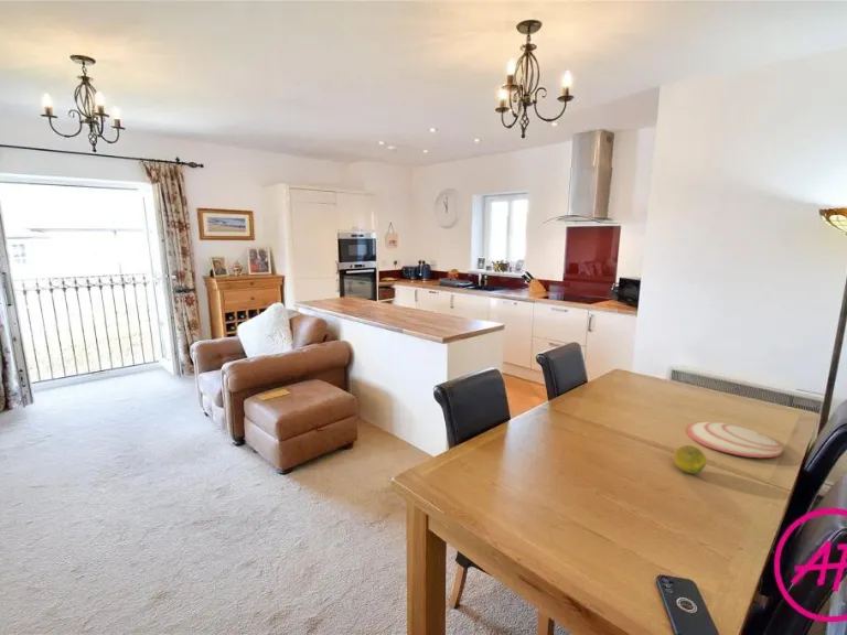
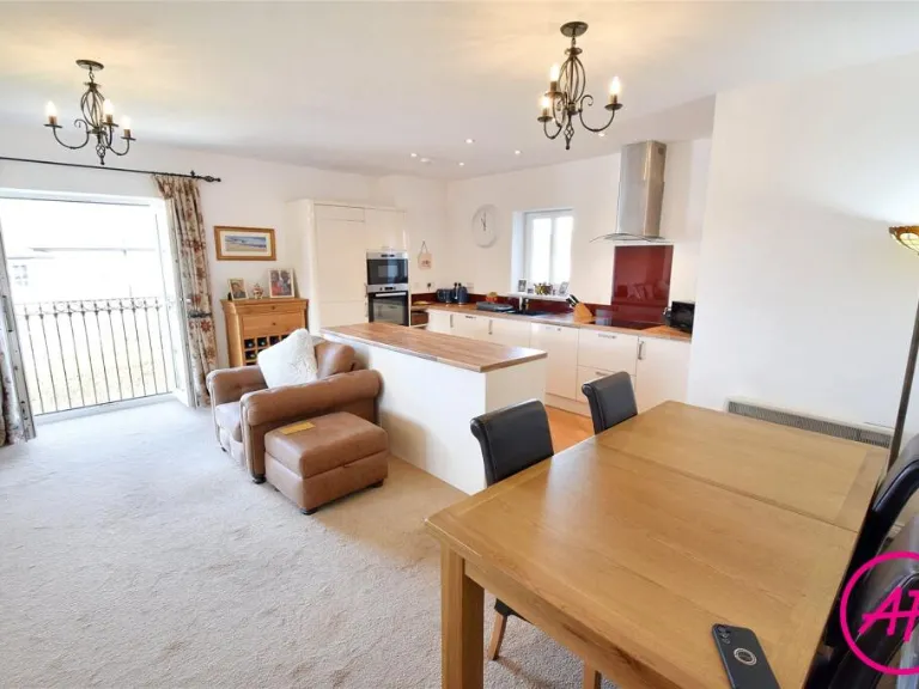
- fruit (688, 459)
- plate (732, 435)
